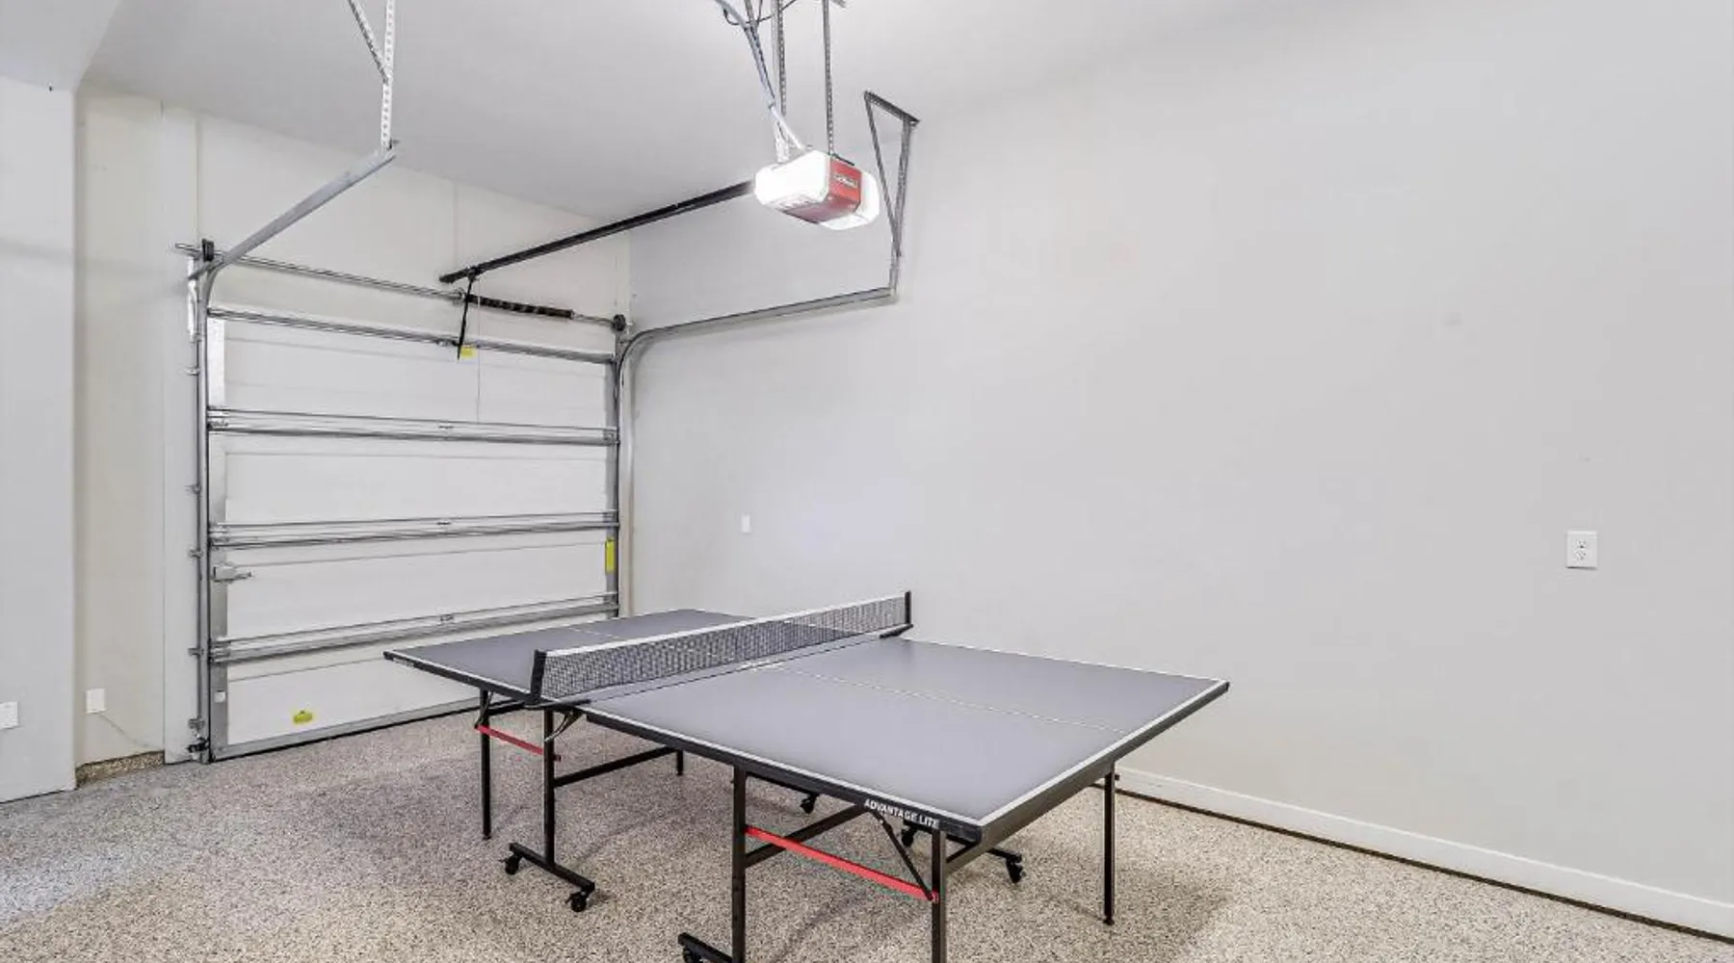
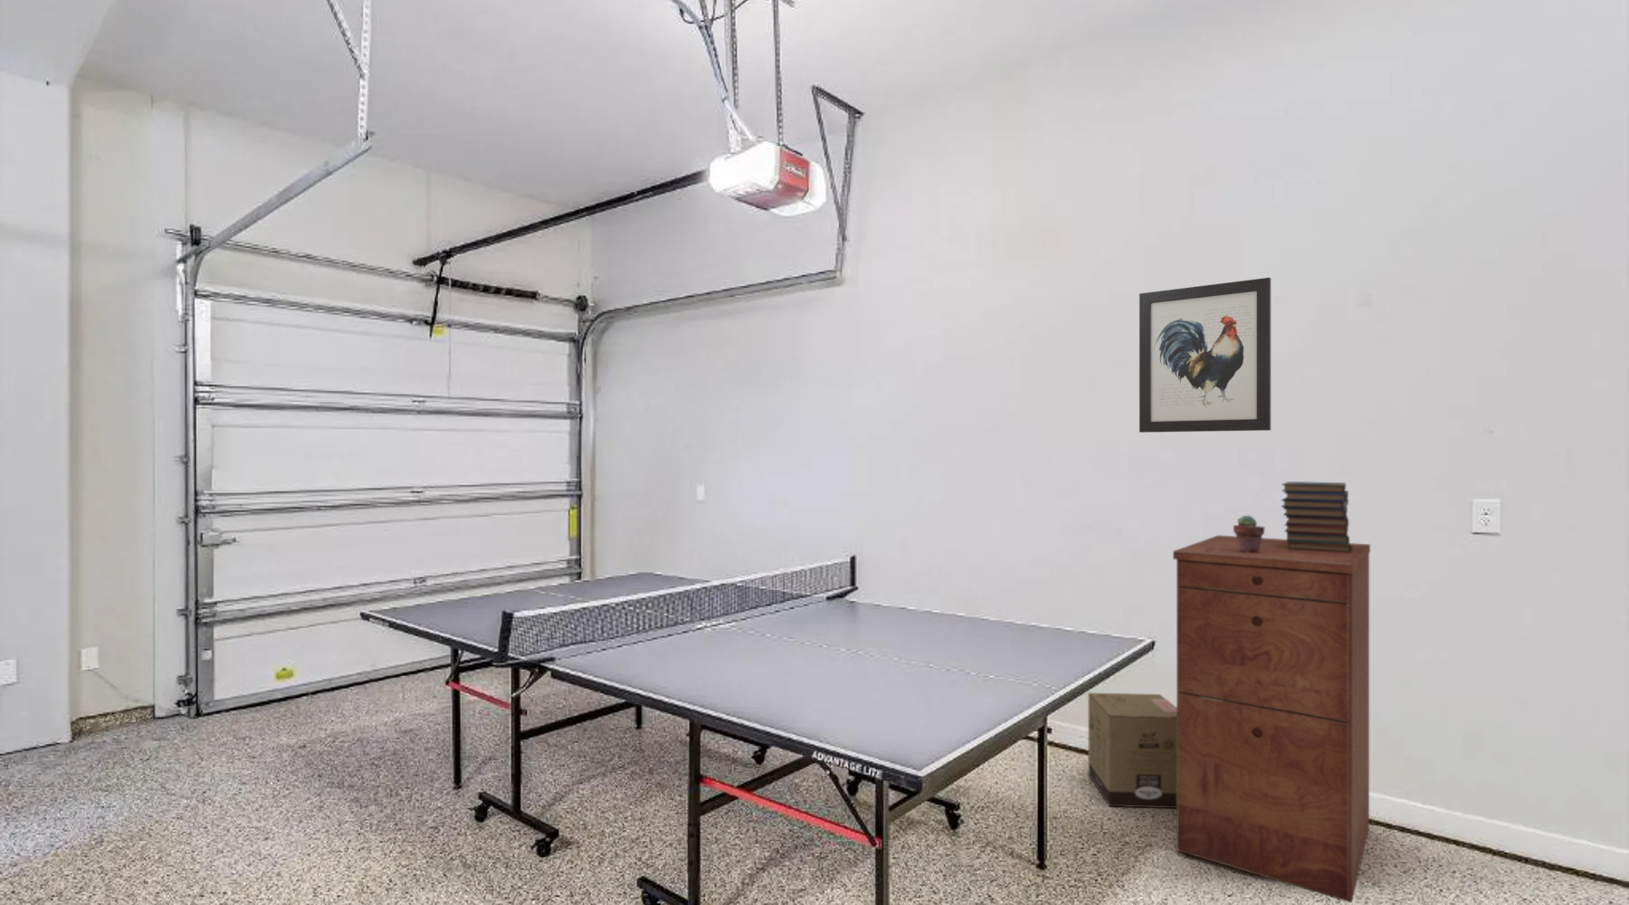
+ filing cabinet (1275, 694)
+ cardboard box (1135, 748)
+ book stack (1315, 514)
+ potted succulent (1248, 532)
+ wall art (1202, 359)
